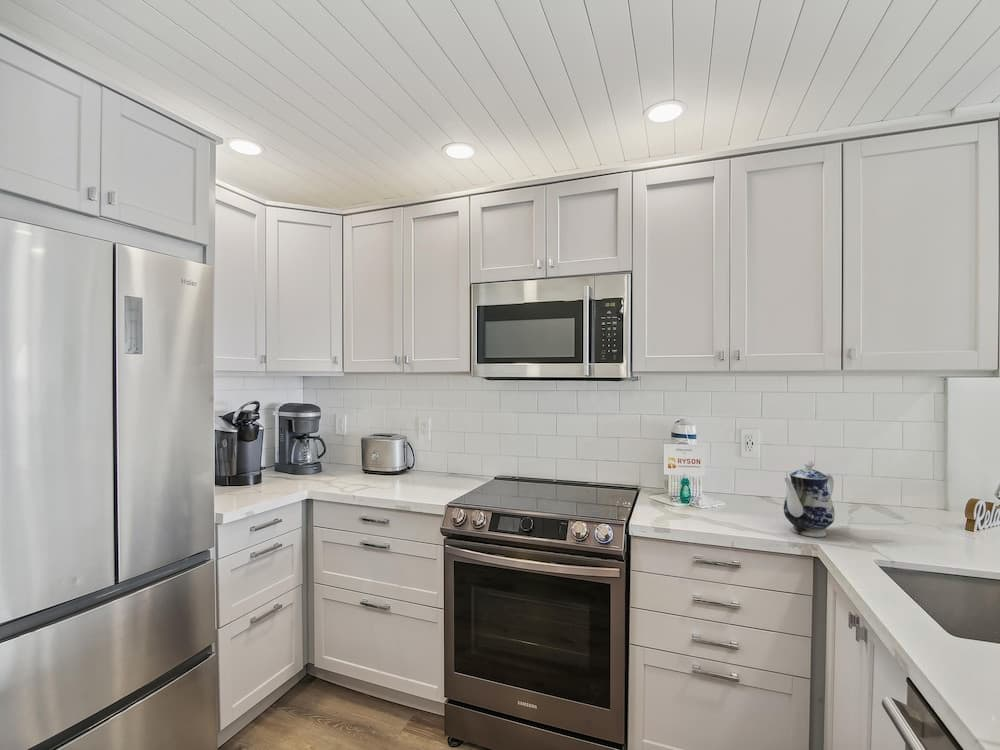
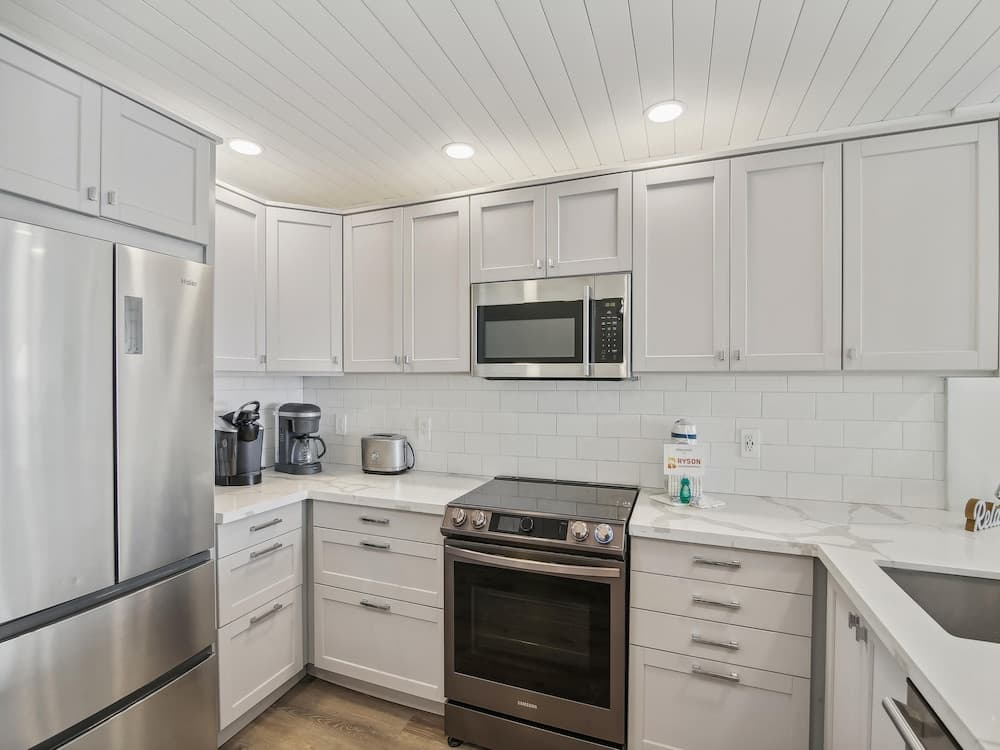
- teapot (808, 496)
